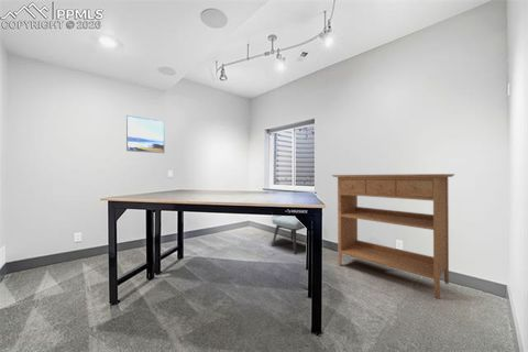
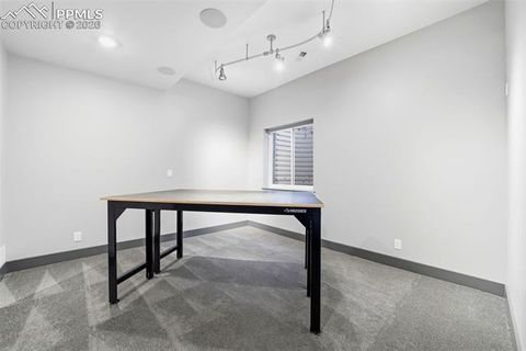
- console table (386, 222)
- chair (294, 219)
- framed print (146, 135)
